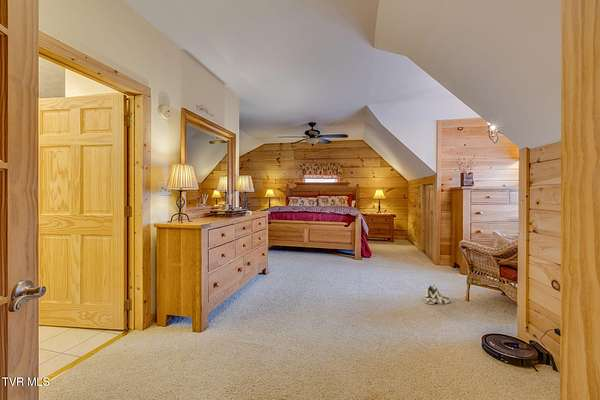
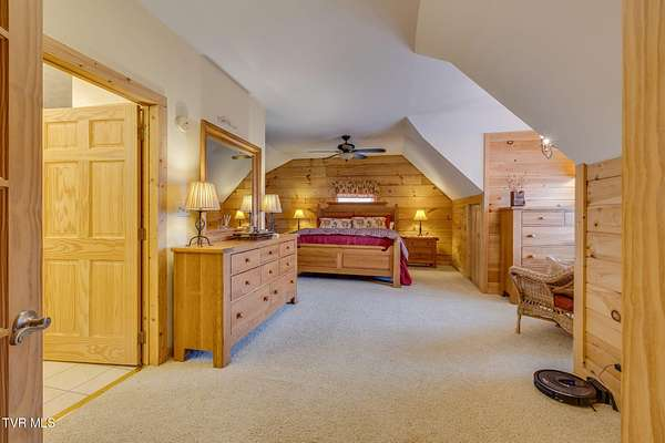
- sneaker (437, 293)
